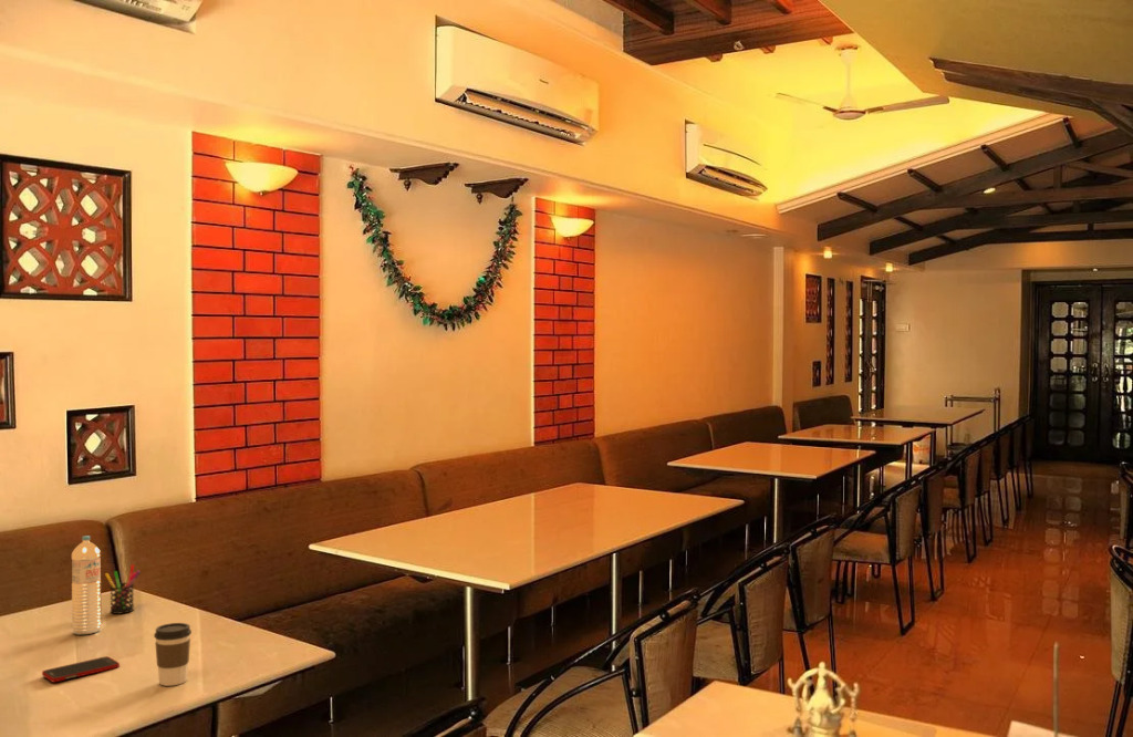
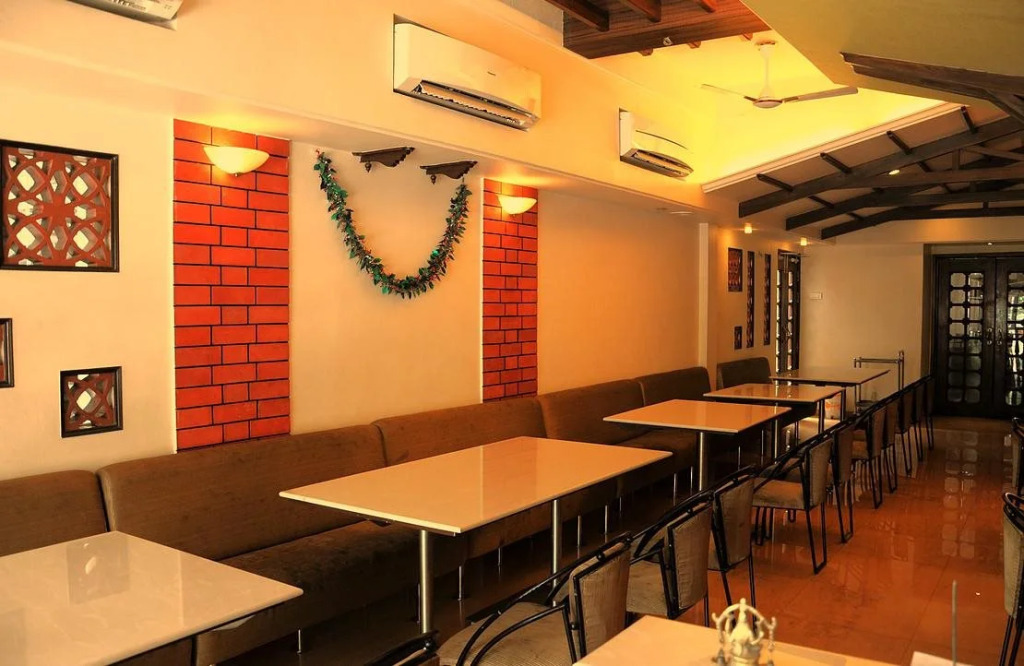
- pen holder (122, 588)
- cell phone (81, 668)
- coffee cup (173, 654)
- water bottle (86, 583)
